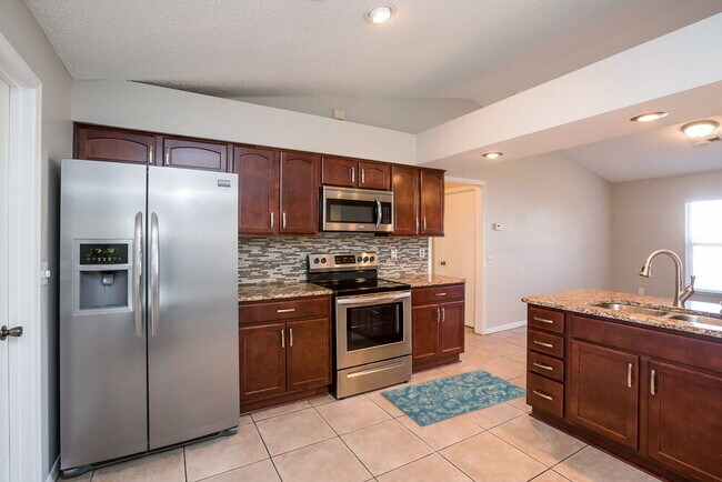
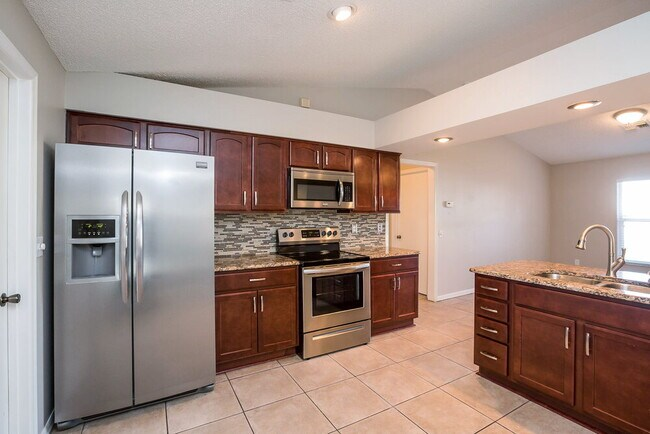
- rug (457, 392)
